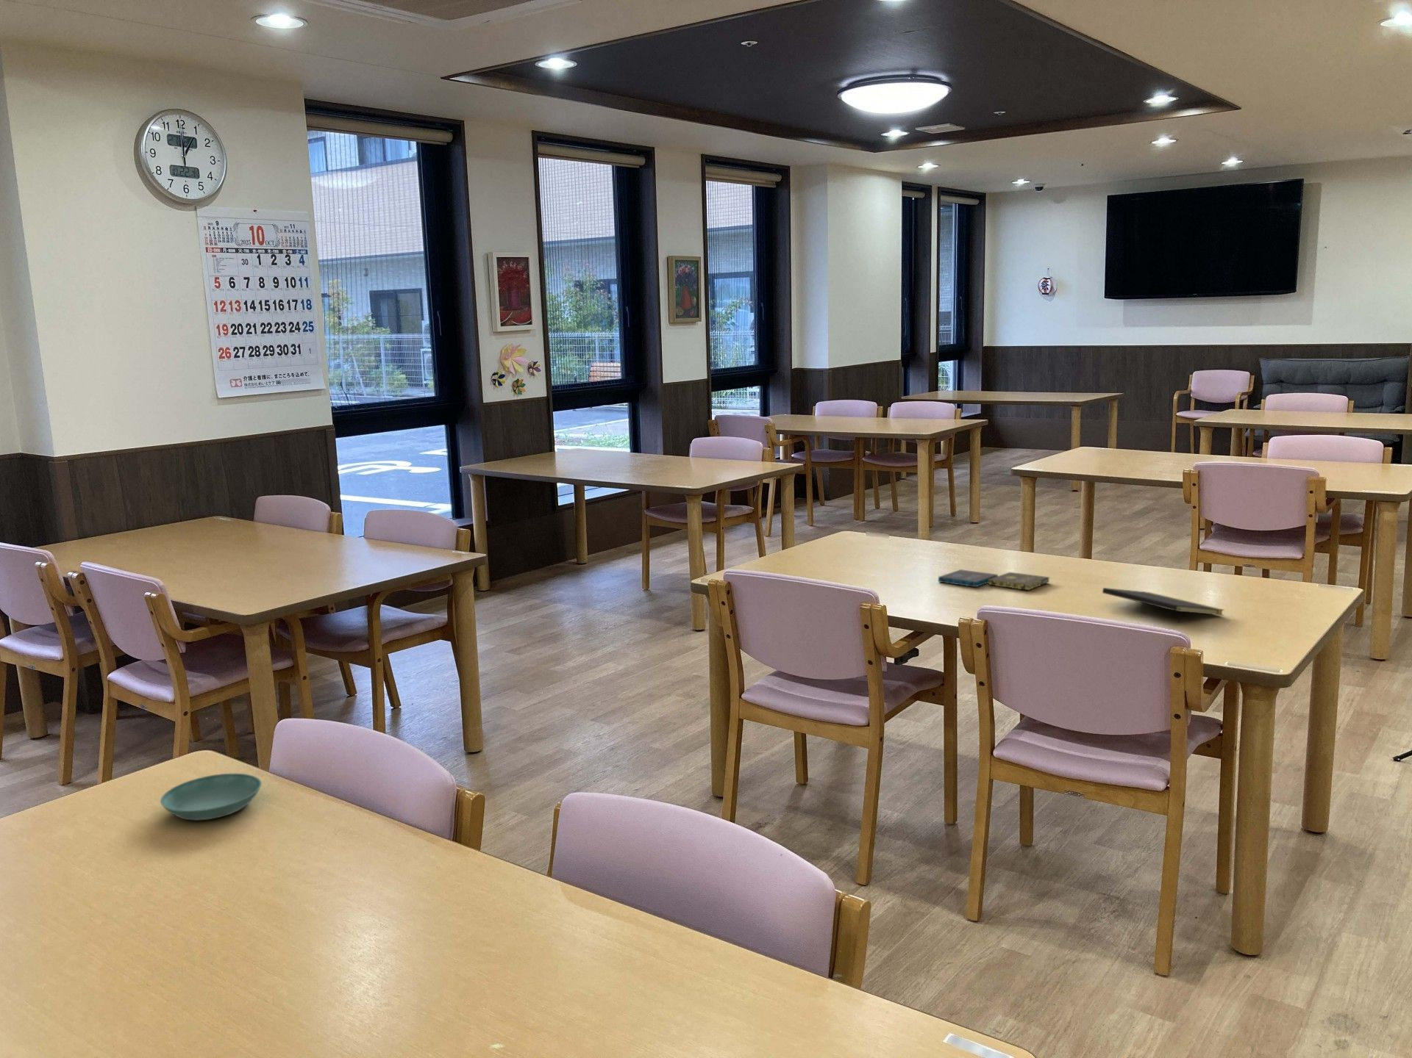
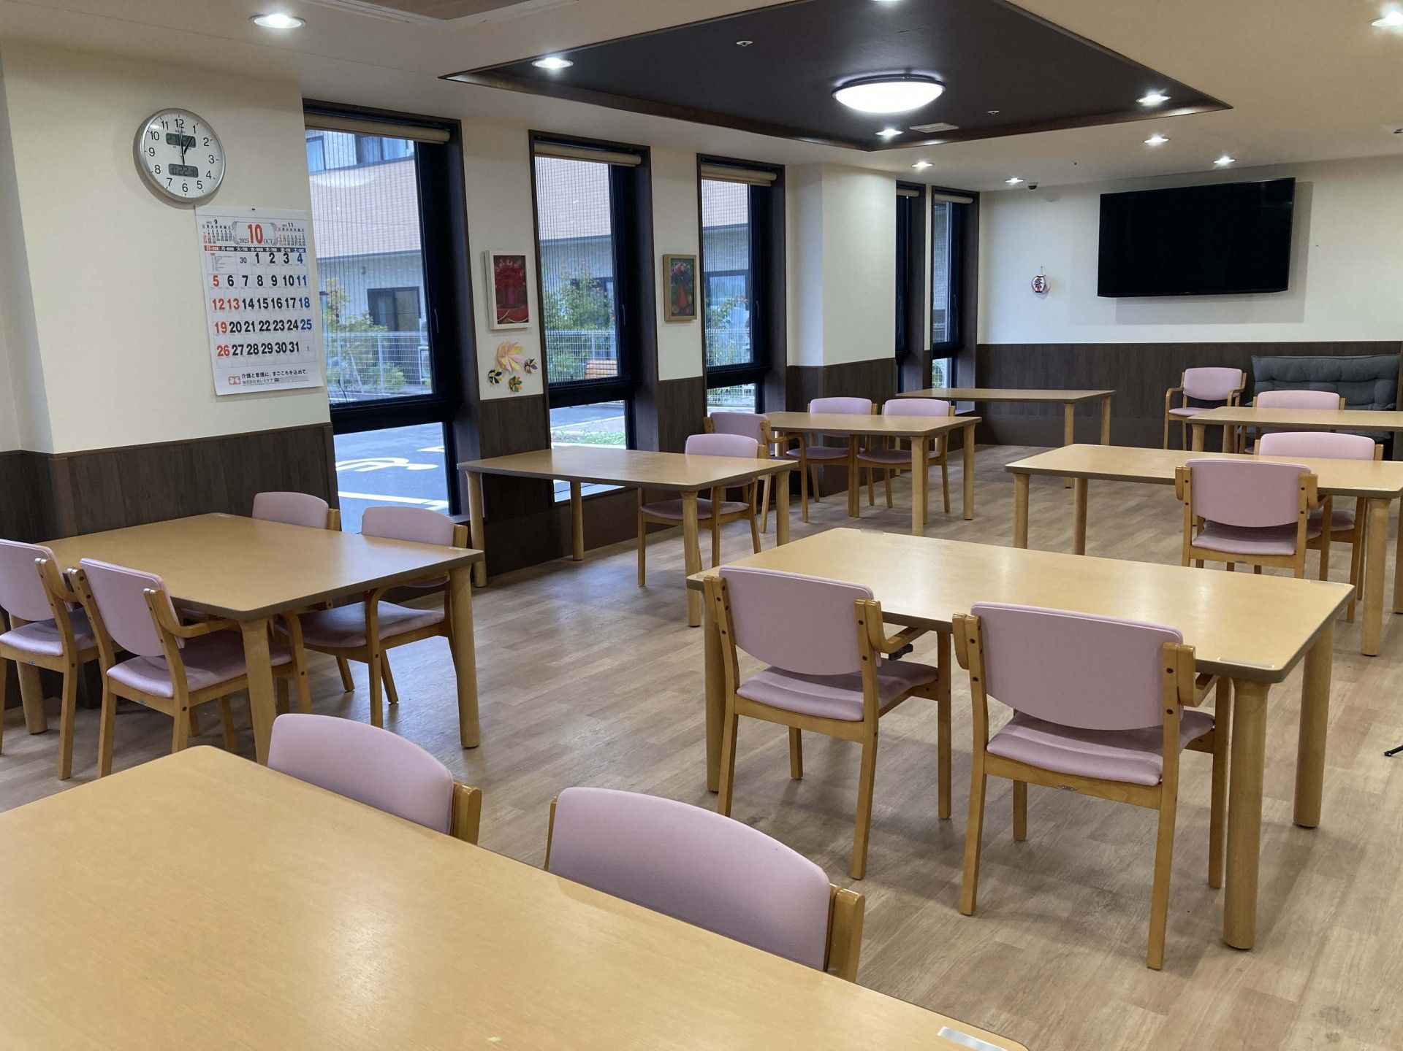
- notepad (1162, 601)
- saucer (211, 799)
- music album box set (993, 579)
